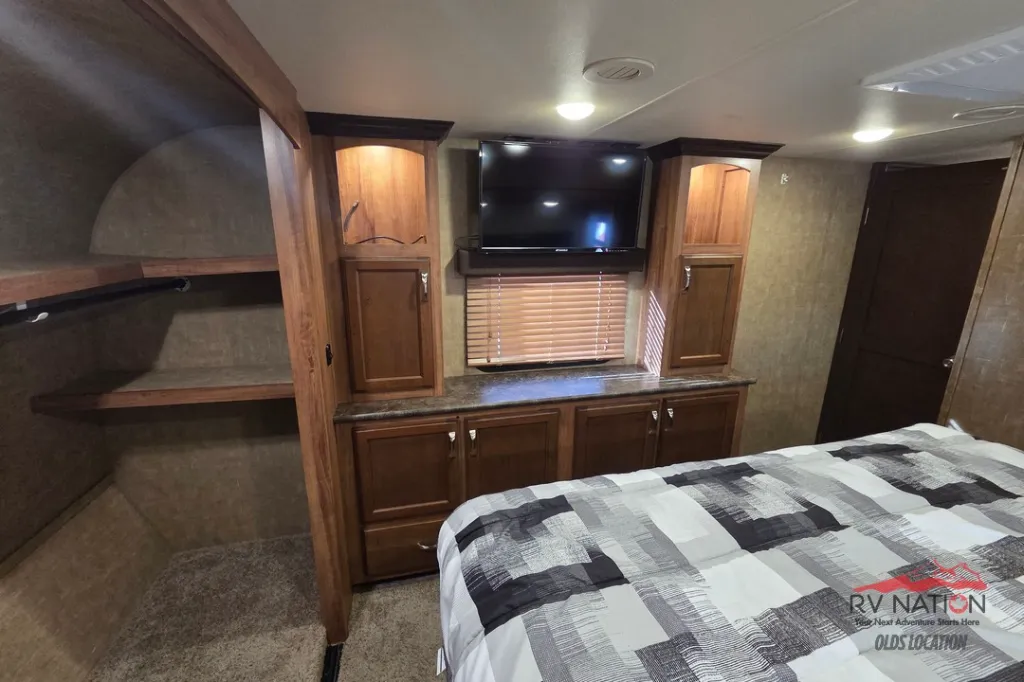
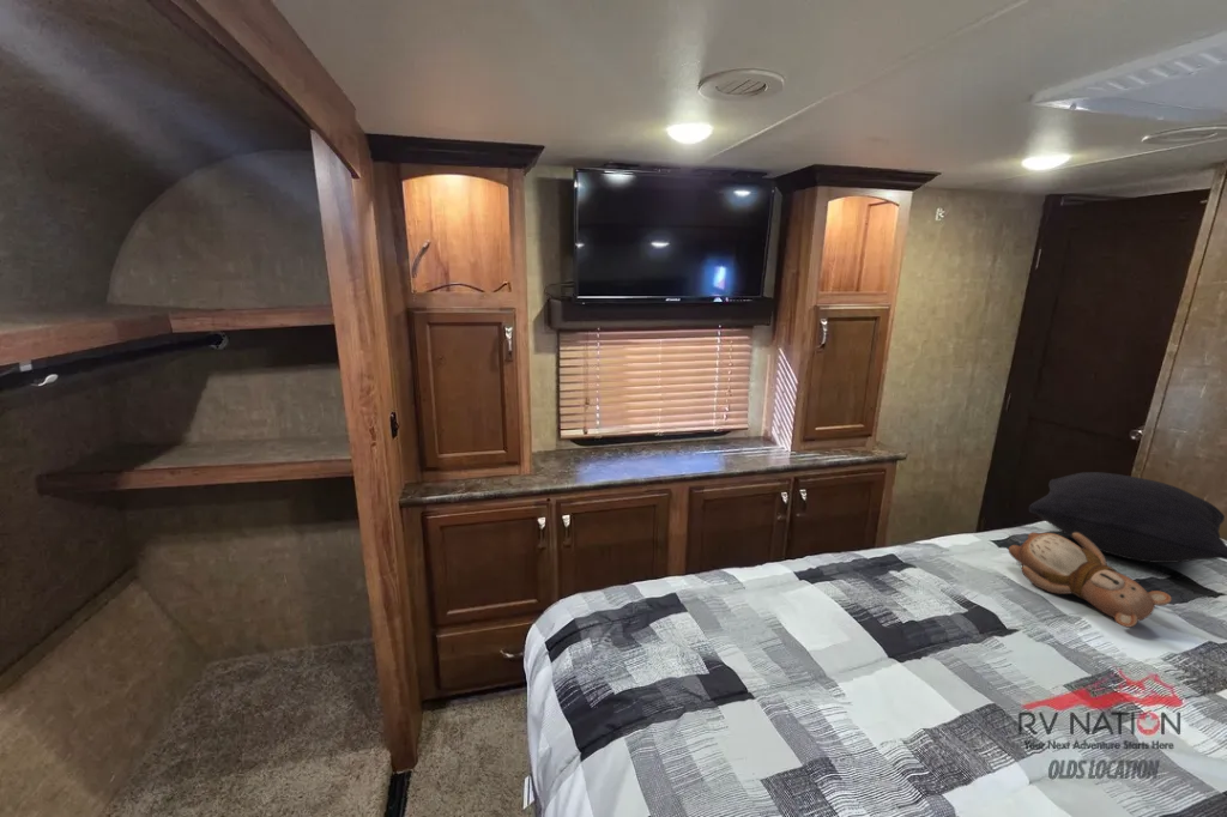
+ teddy bear (1077, 569)
+ pillow (1124, 513)
